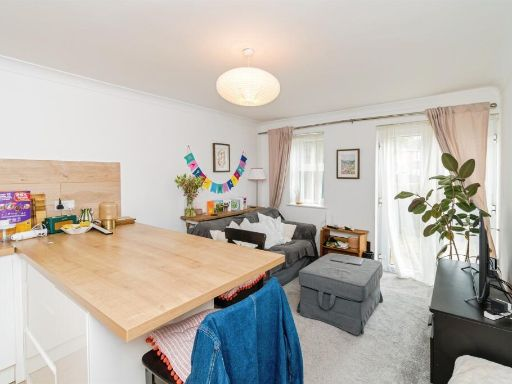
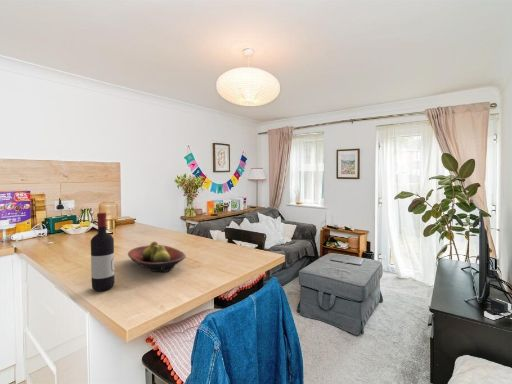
+ fruit bowl (156, 254)
+ wine bottle (102, 250)
